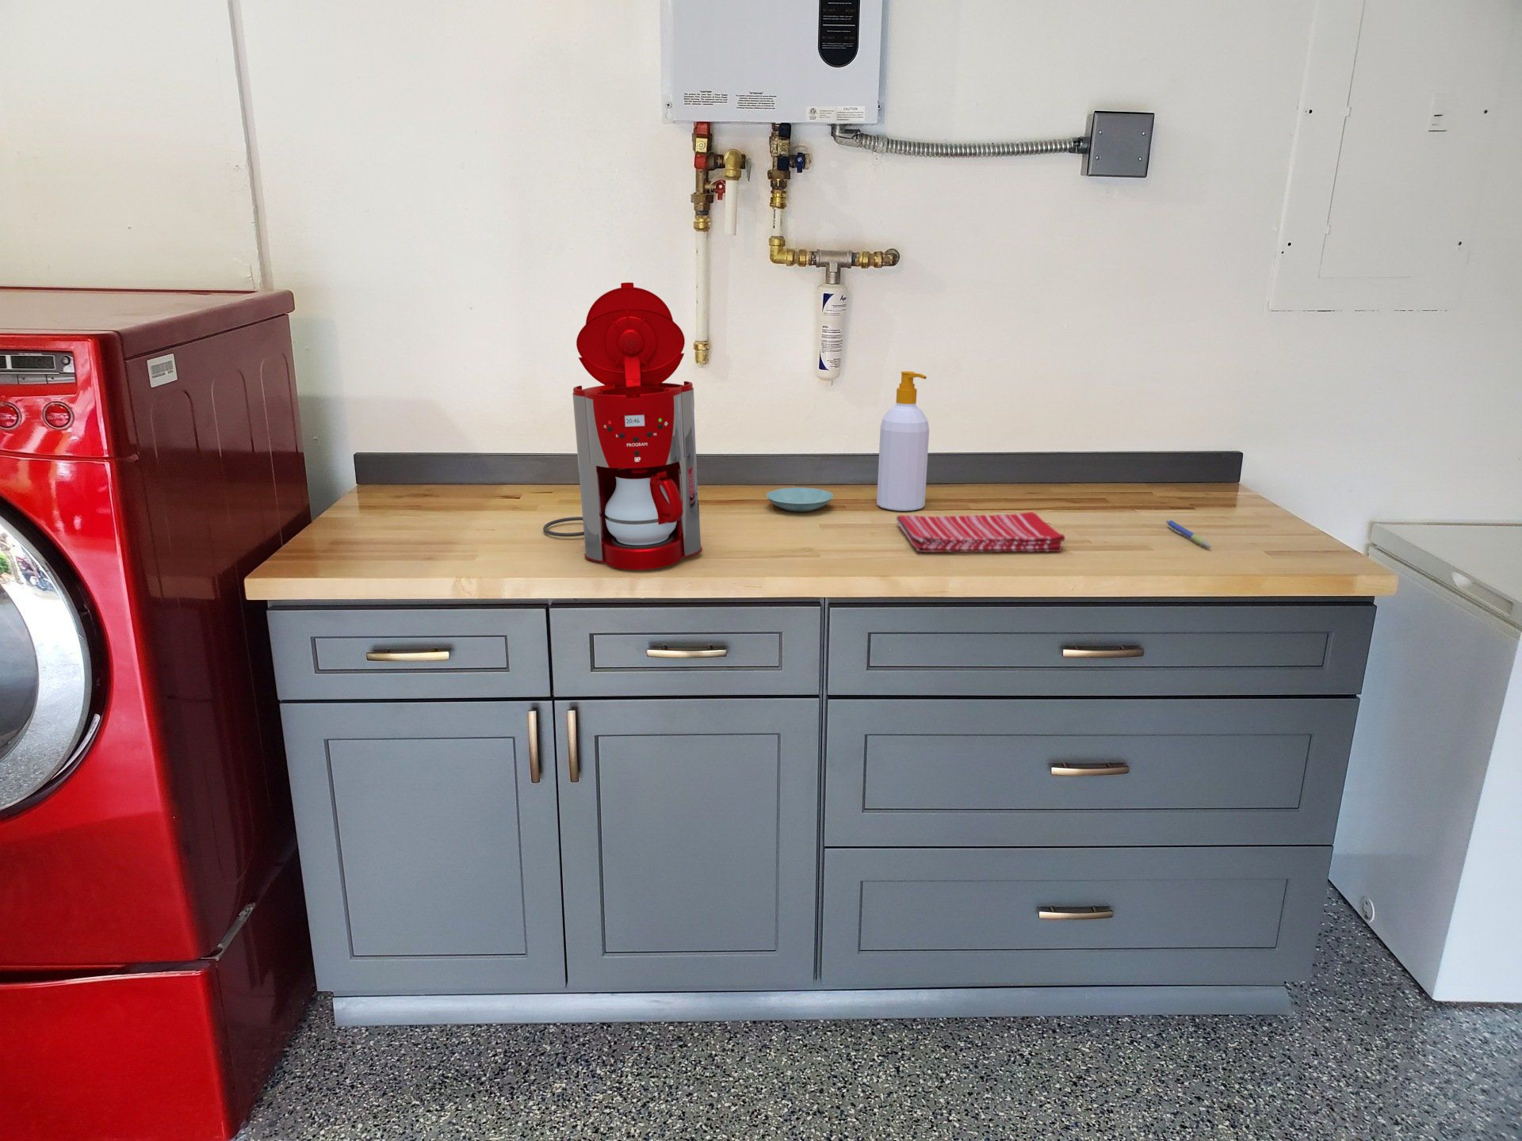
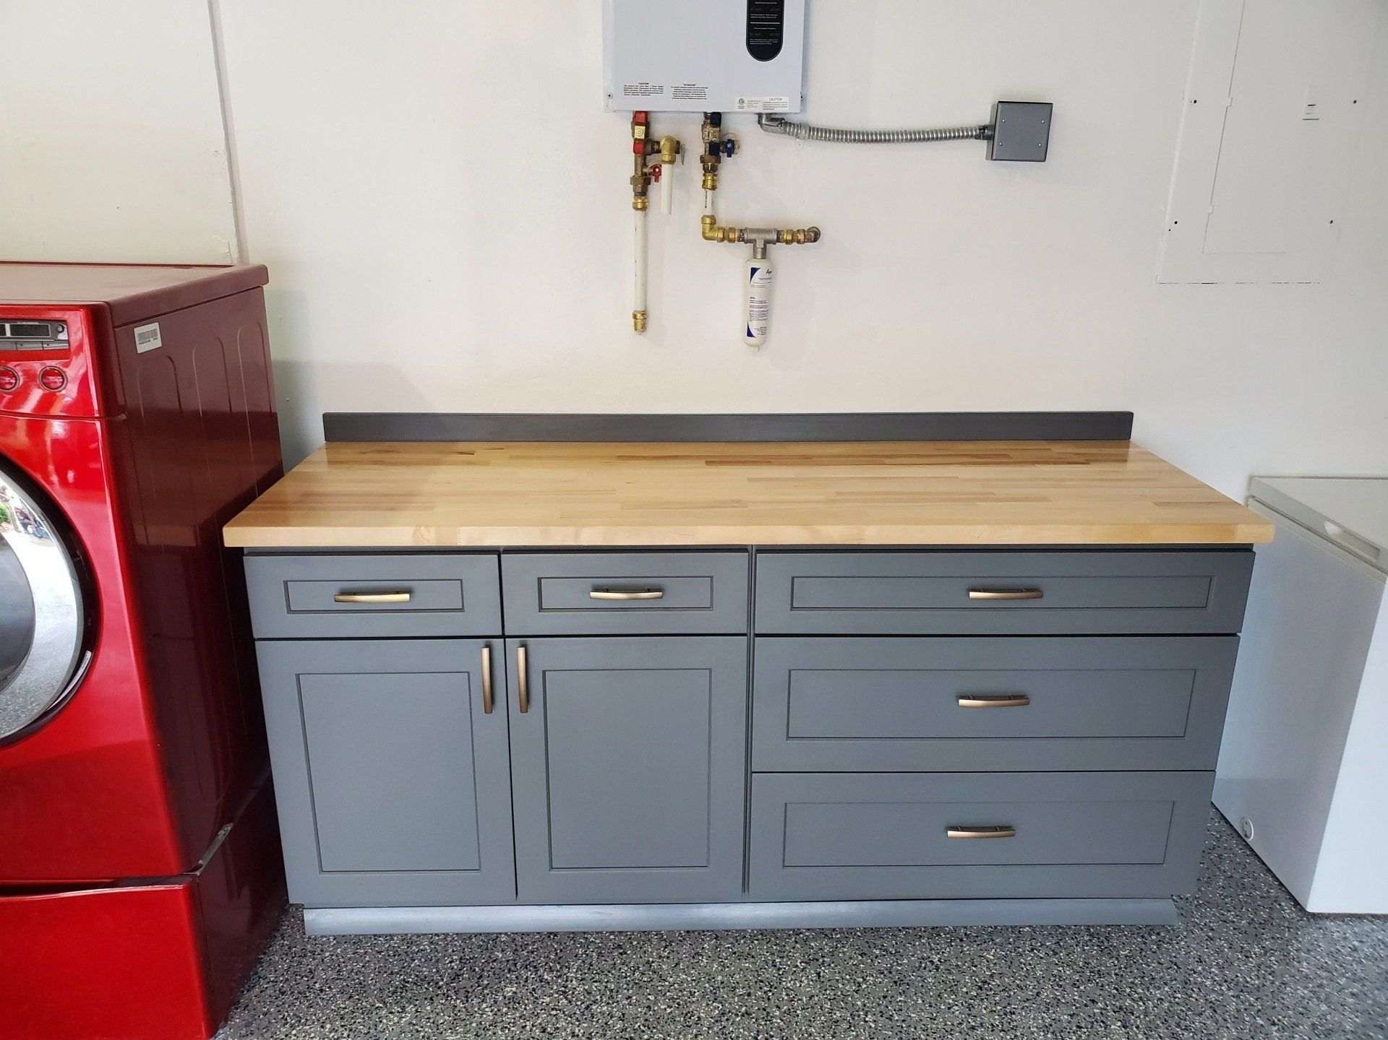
- saucer (799, 501)
- pen (1189, 533)
- dish towel (978, 530)
- soap bottle (905, 440)
- coffee maker (617, 415)
